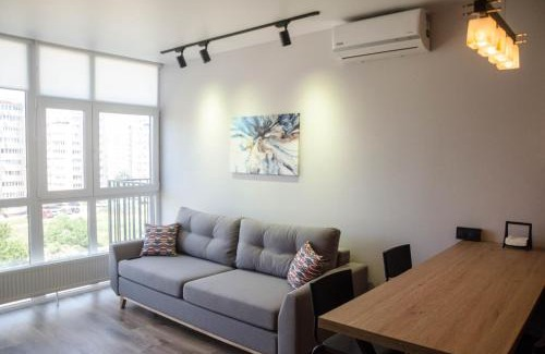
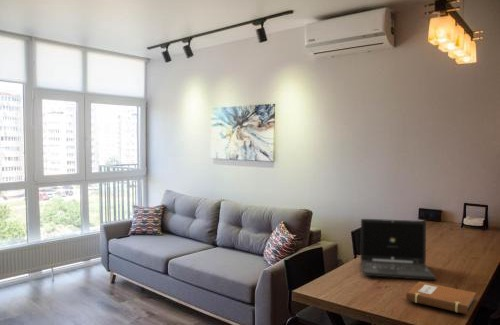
+ notebook (439, 296)
+ laptop (395, 247)
